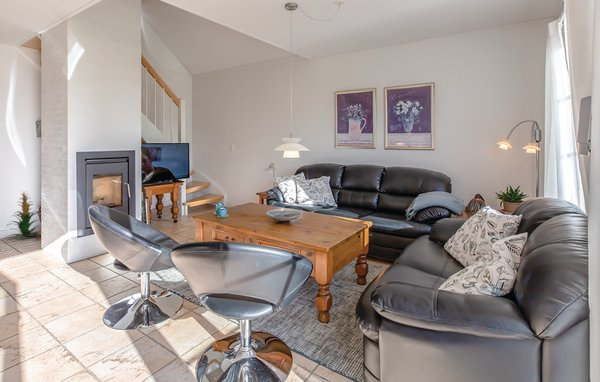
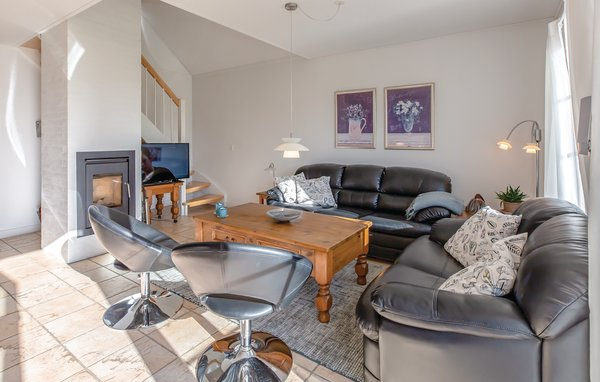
- indoor plant (25, 213)
